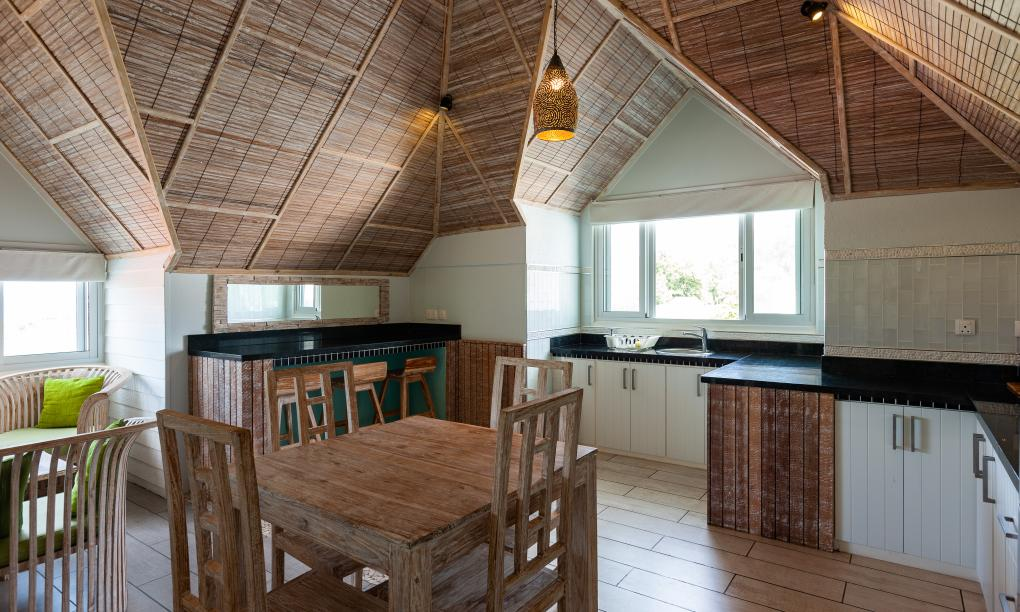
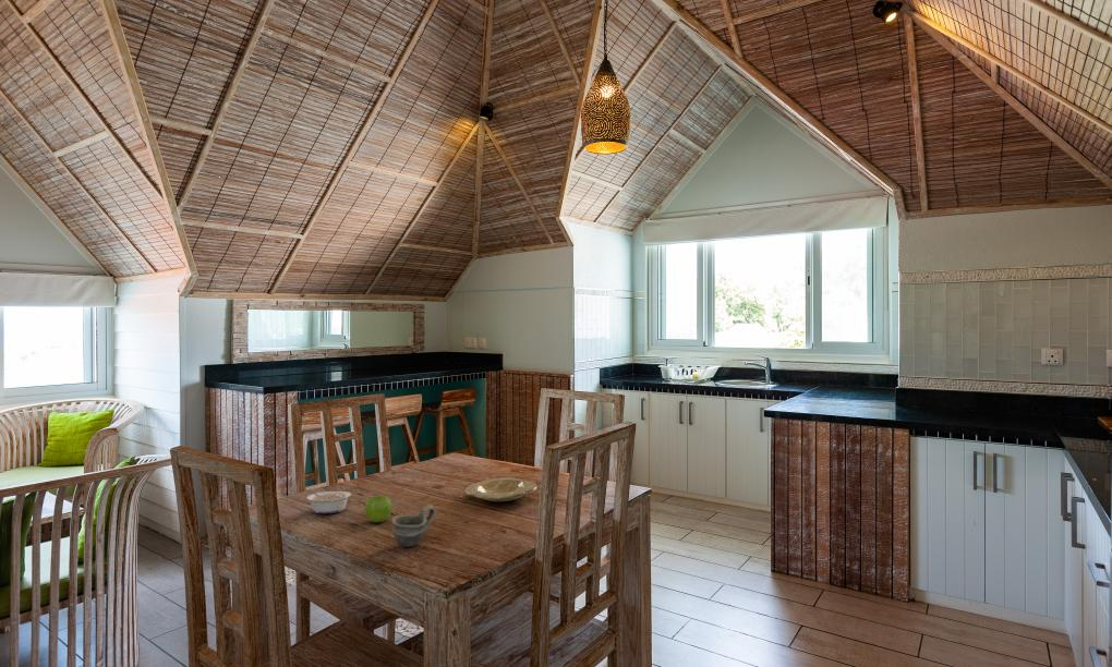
+ cup (413, 526)
+ legume (327, 501)
+ plate (499, 492)
+ fruit (378, 508)
